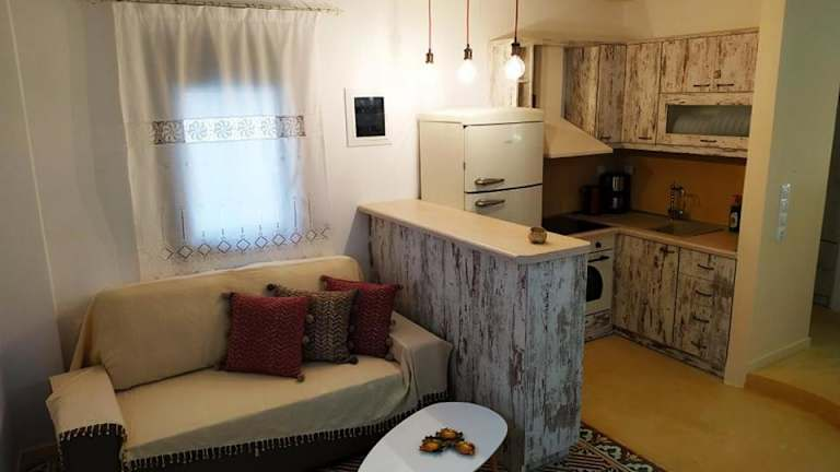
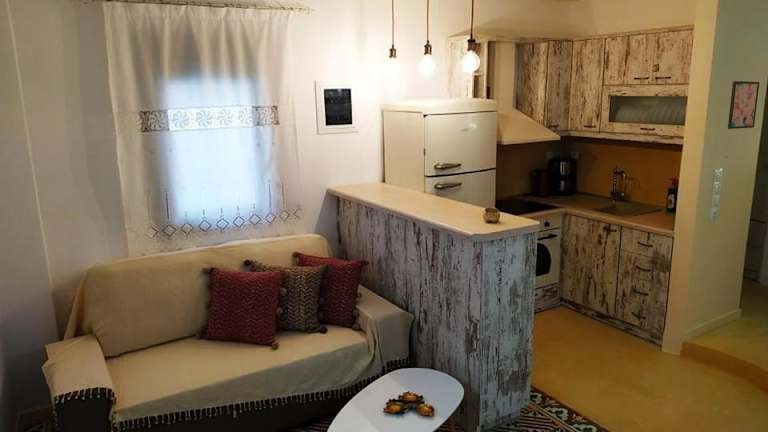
+ wall art (743, 105)
